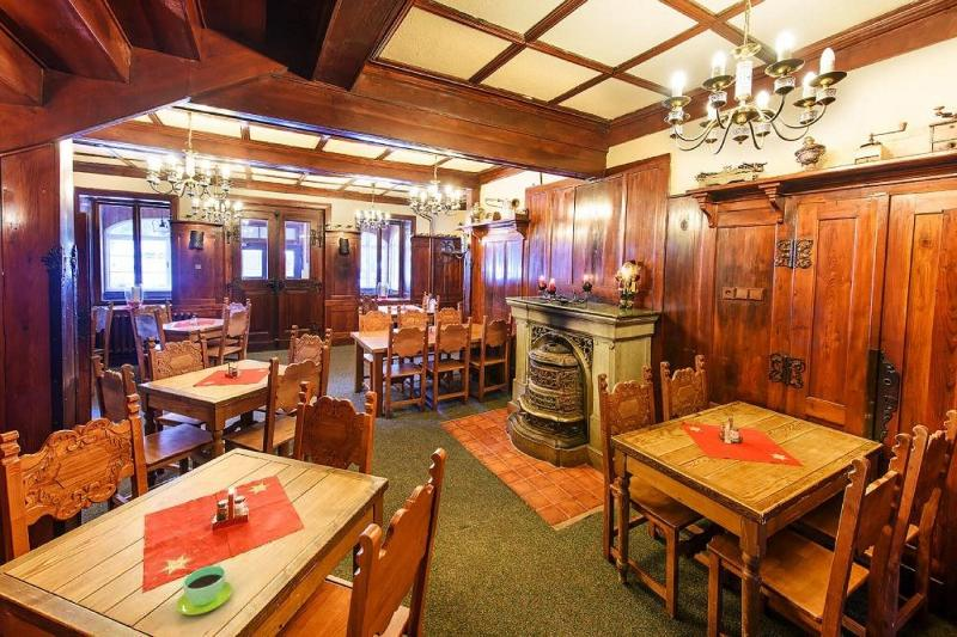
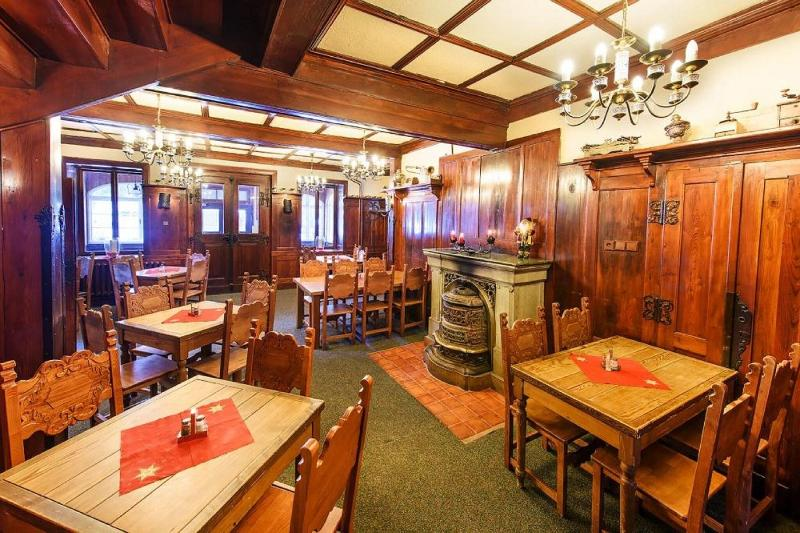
- cup (206, 588)
